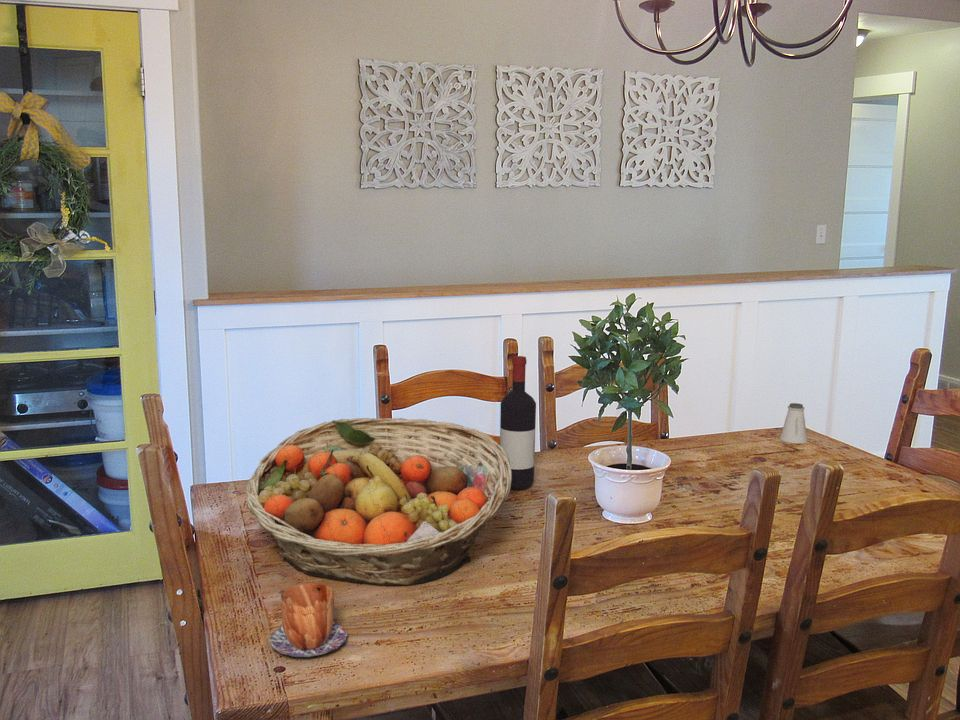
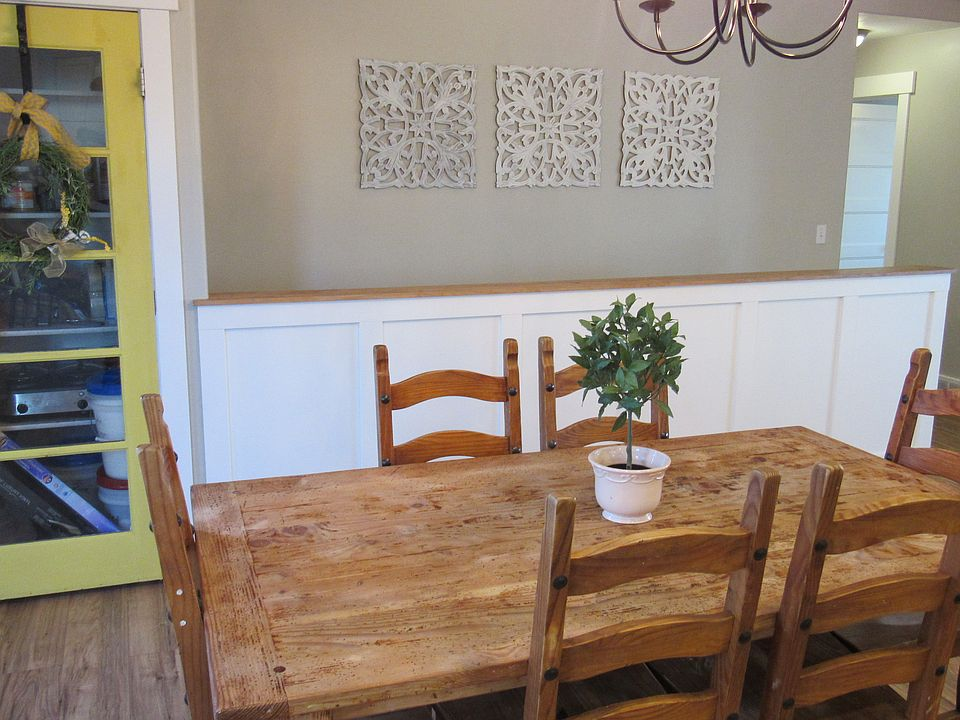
- fruit basket (379, 495)
- wine bottle (517, 422)
- mug (308, 618)
- saltshaker (794, 422)
